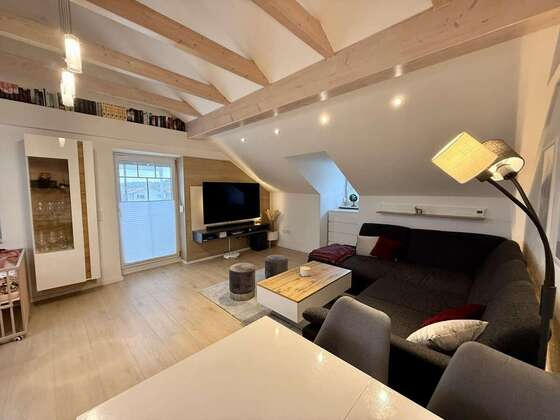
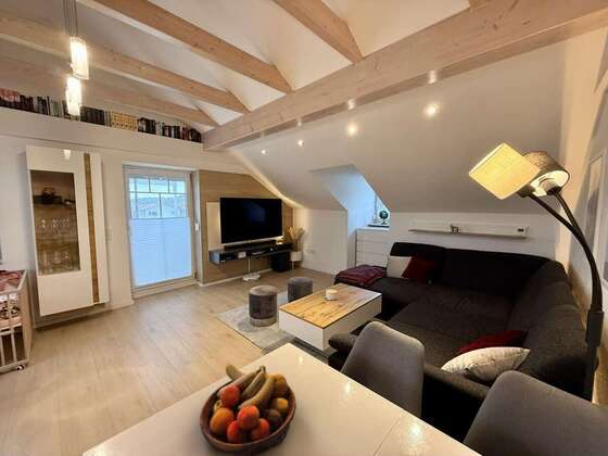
+ fruit bowl (248, 400)
